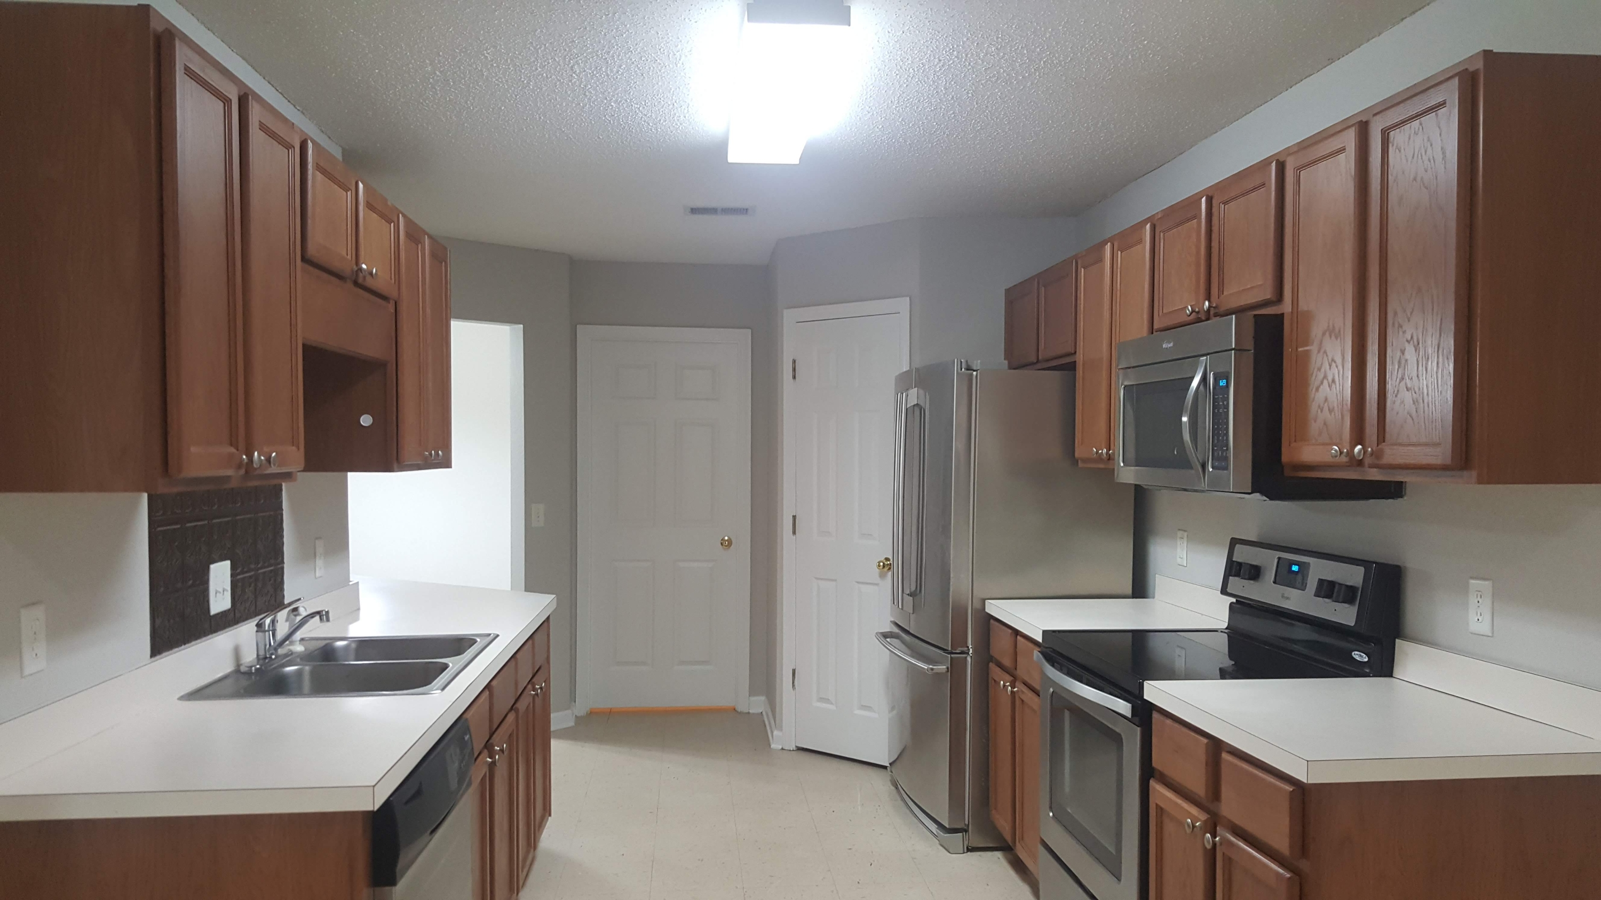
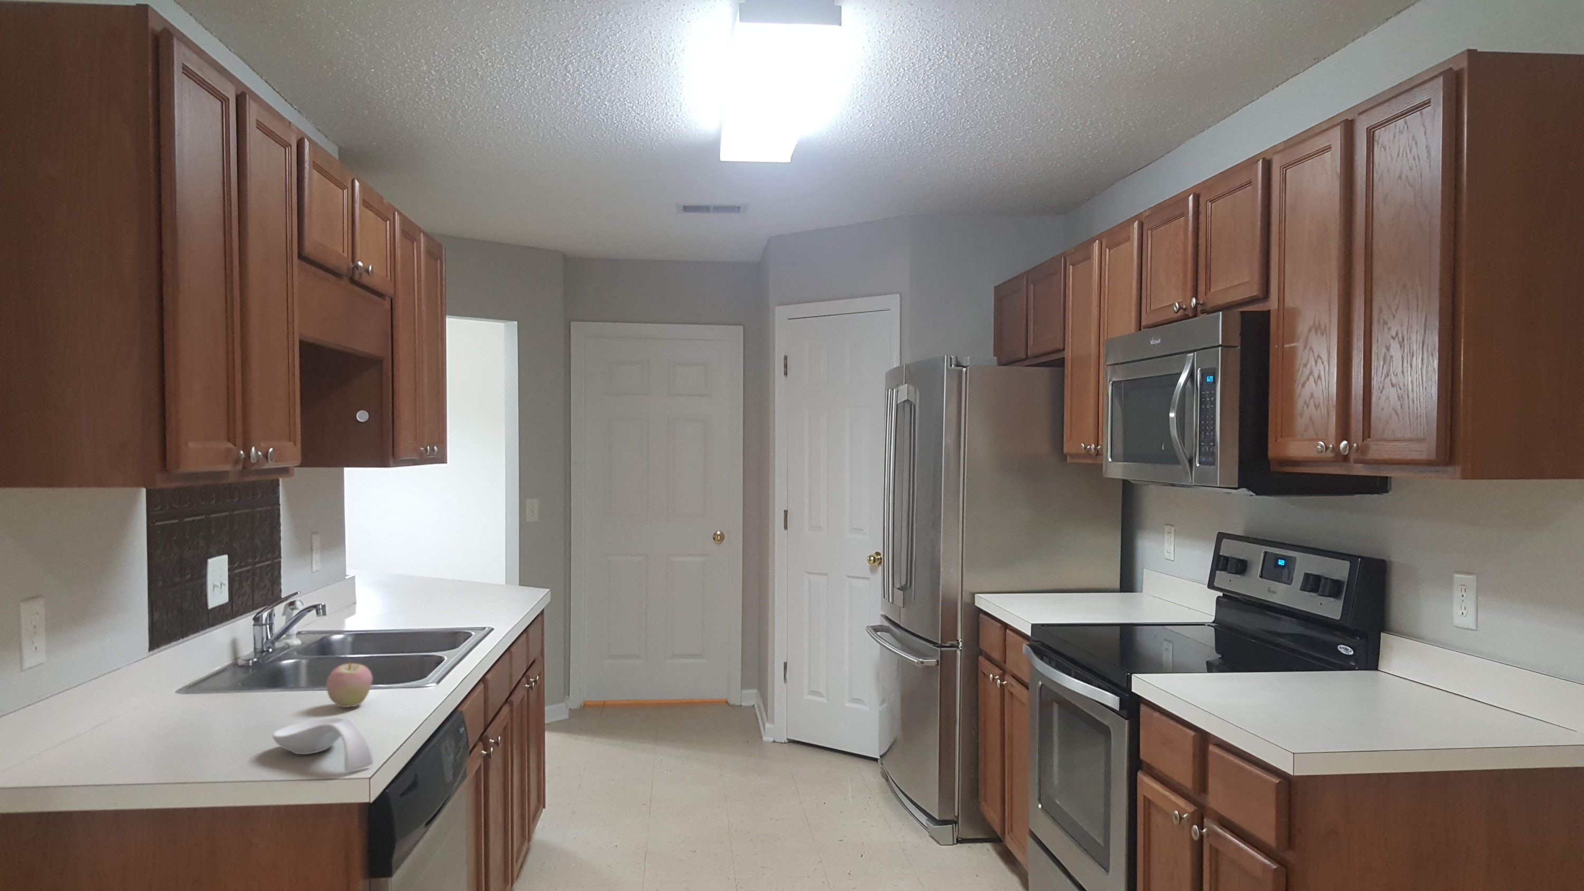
+ apple (349, 682)
+ spoon rest (326, 735)
